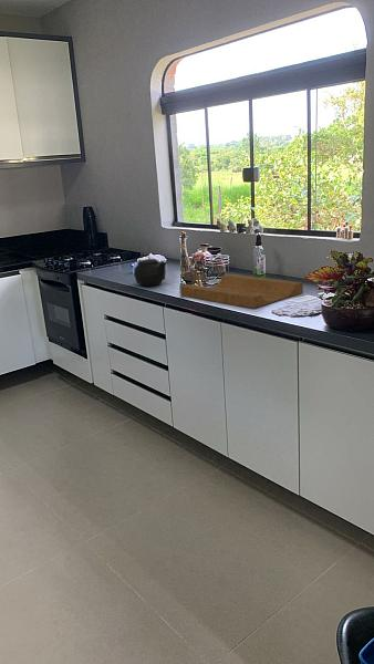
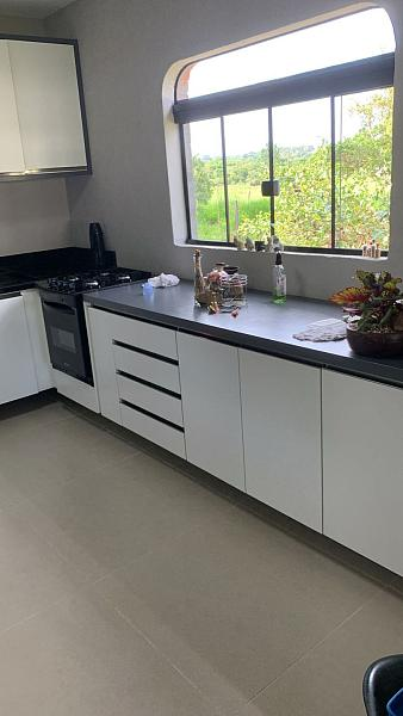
- teapot (152, 272)
- cutting board (240, 289)
